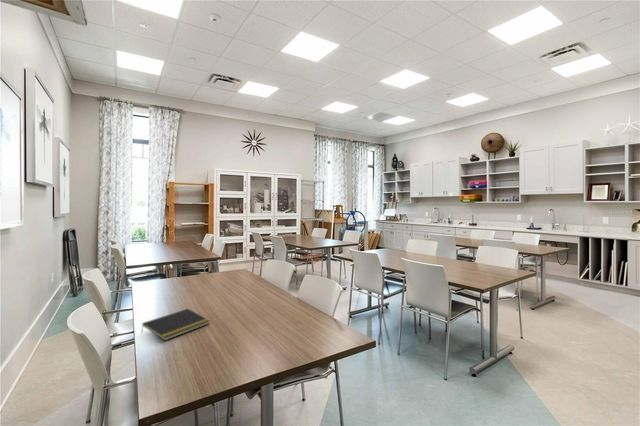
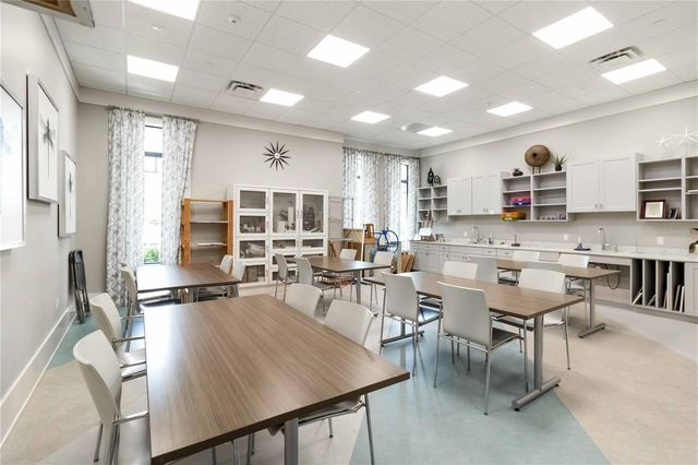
- notepad (177, 323)
